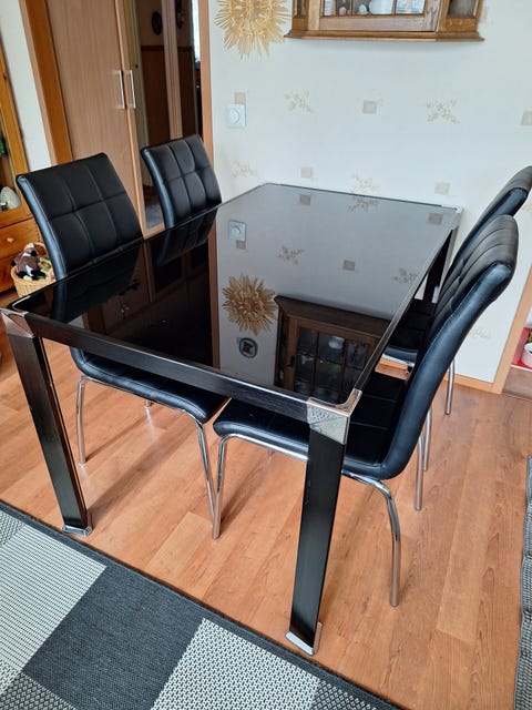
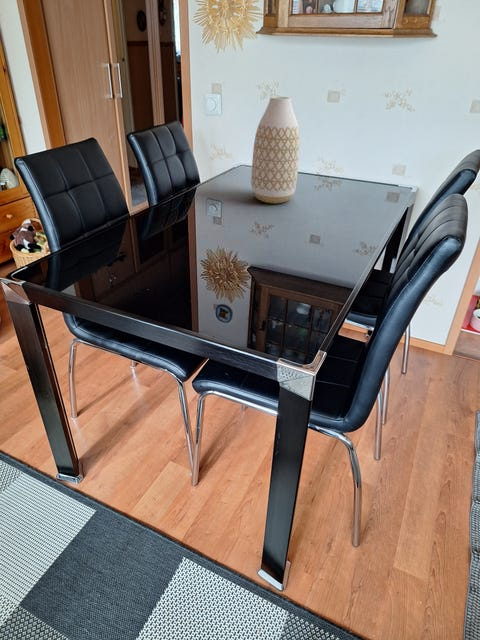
+ vase (276, 151)
